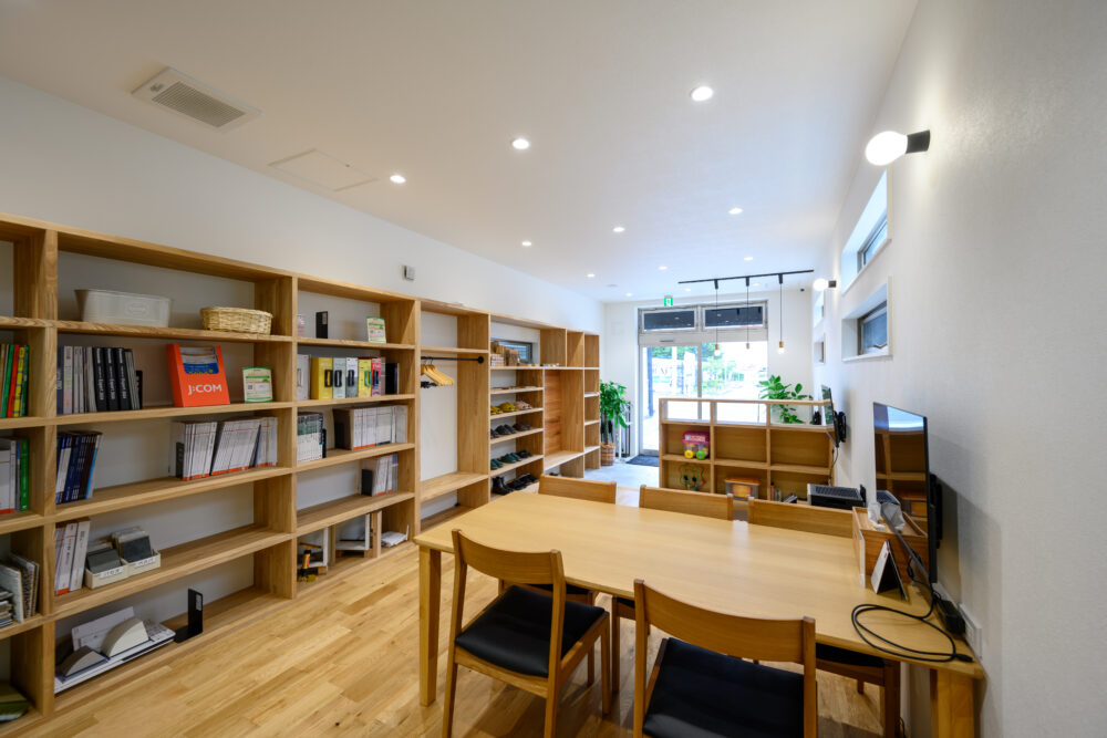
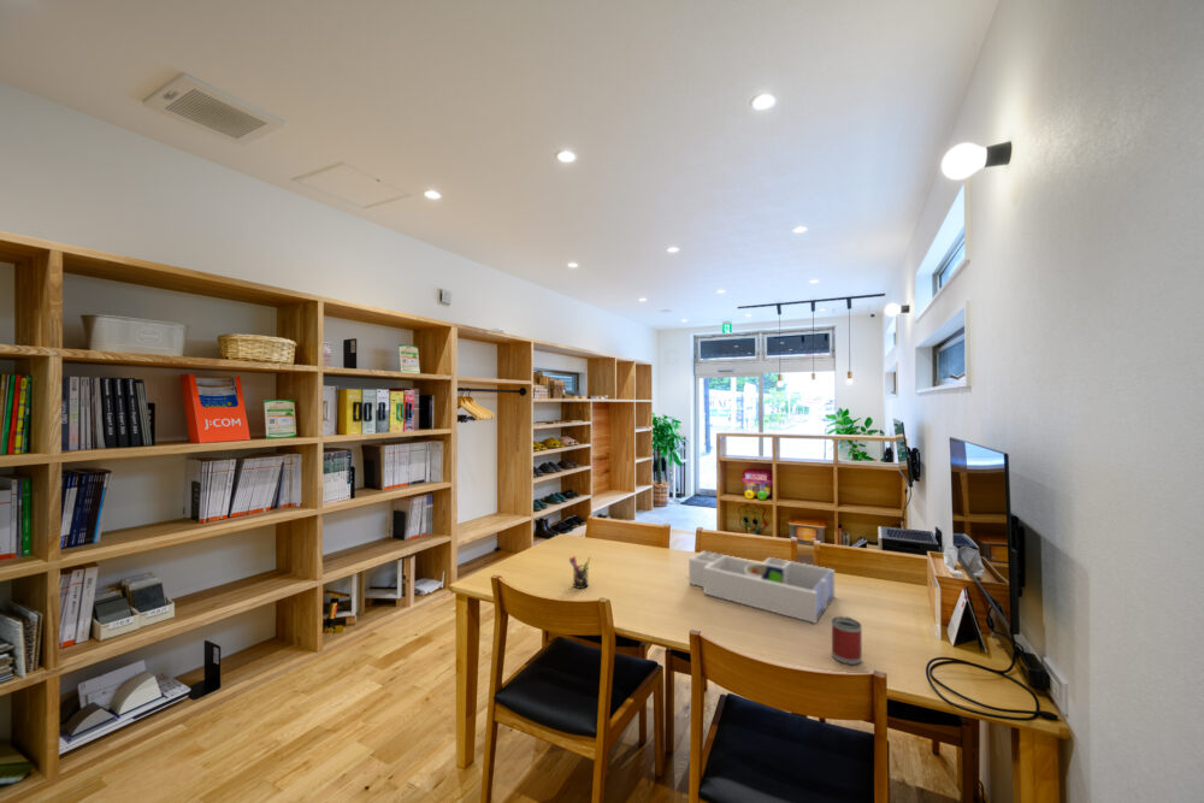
+ pen holder (580, 571)
+ desk organizer (756, 579)
+ mug (846, 637)
